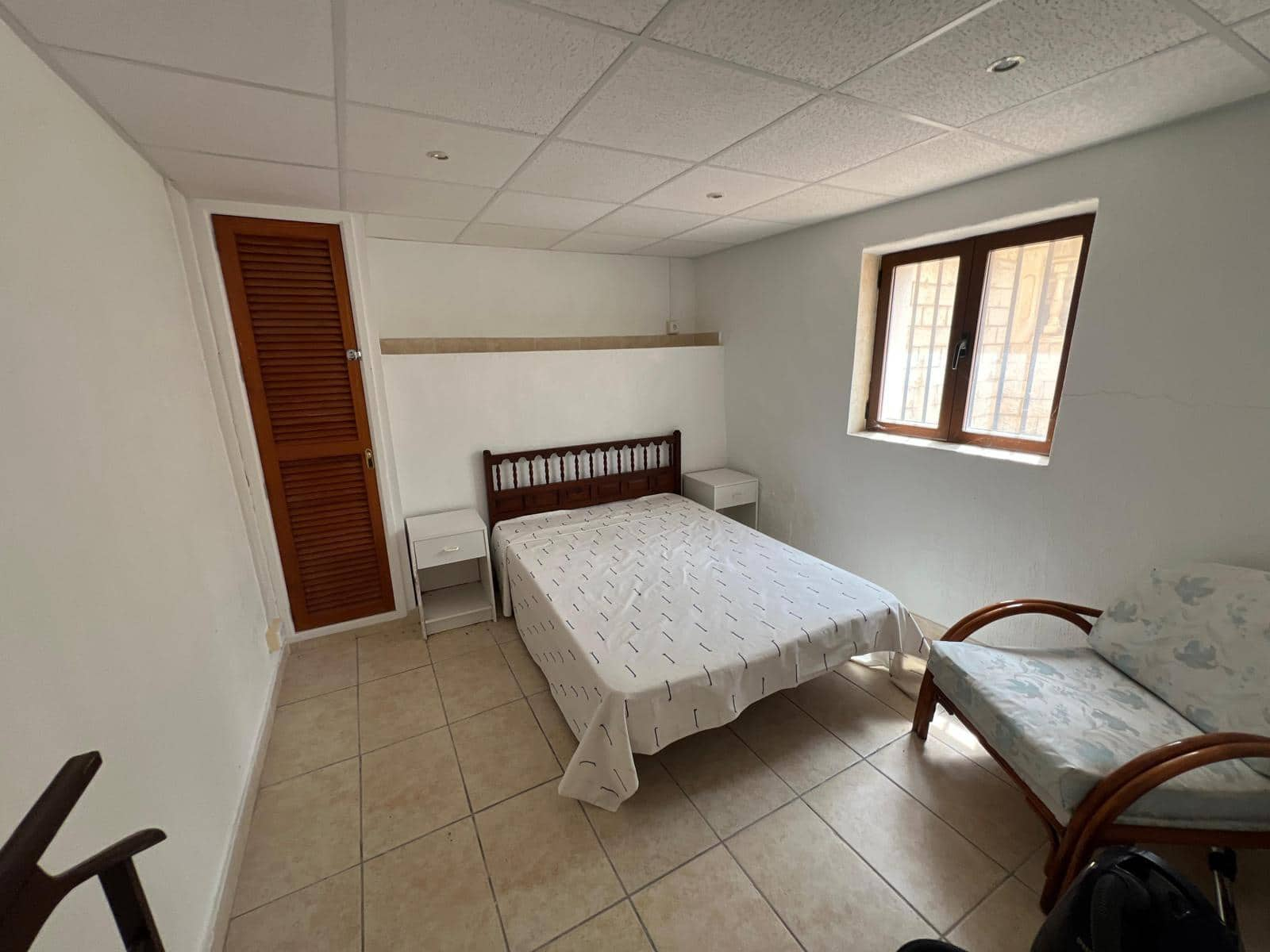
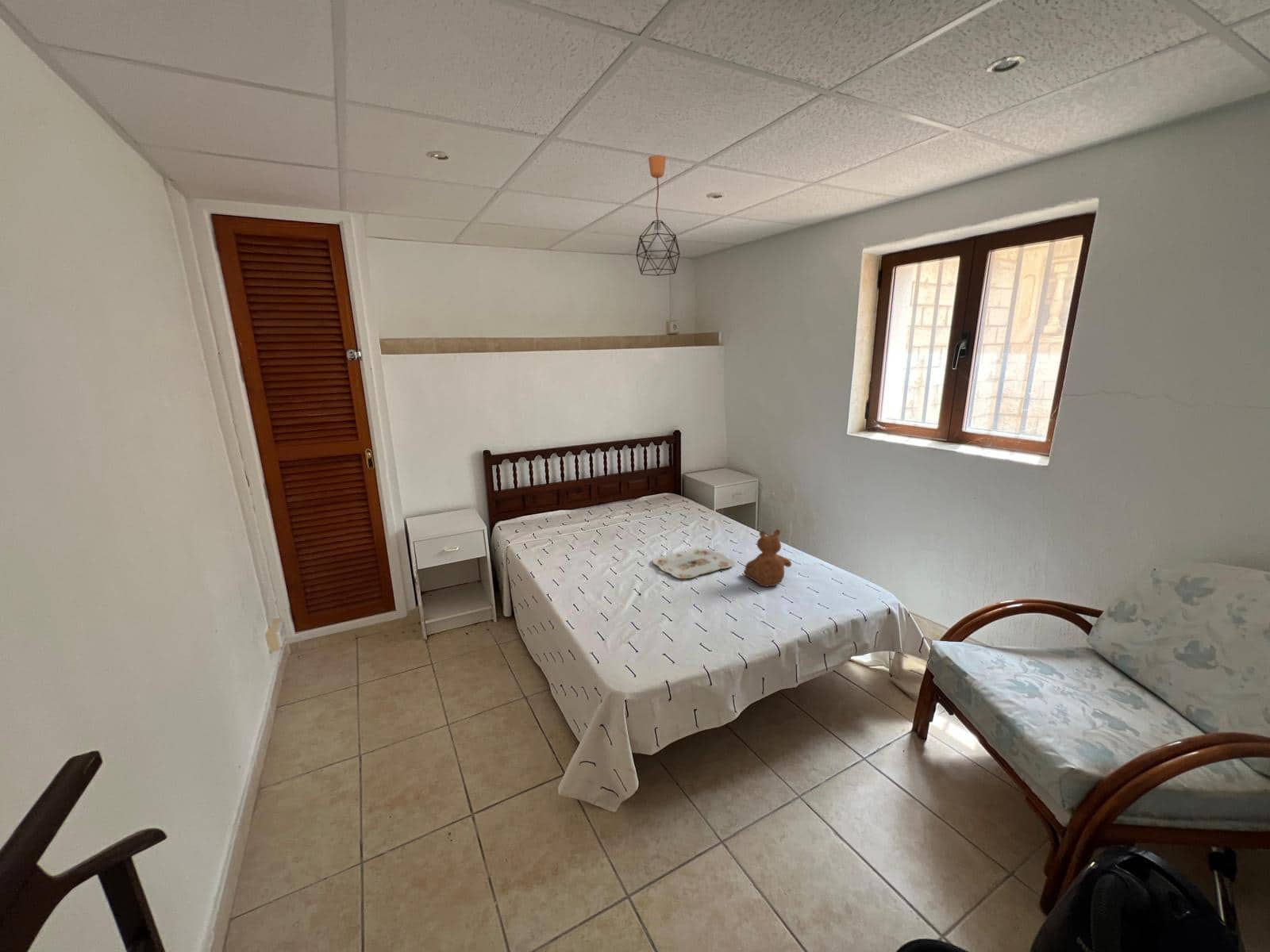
+ serving tray (693, 562)
+ teddy bear (764, 555)
+ pendant light (657, 217)
